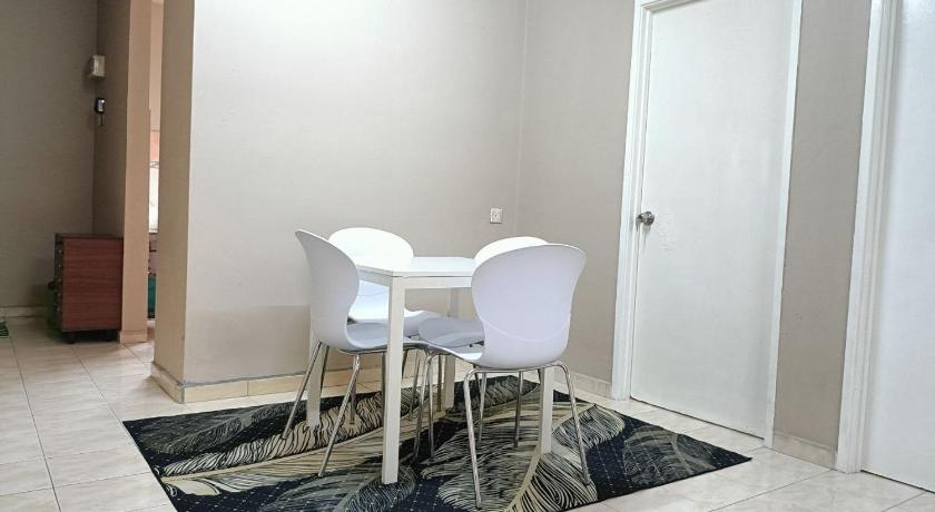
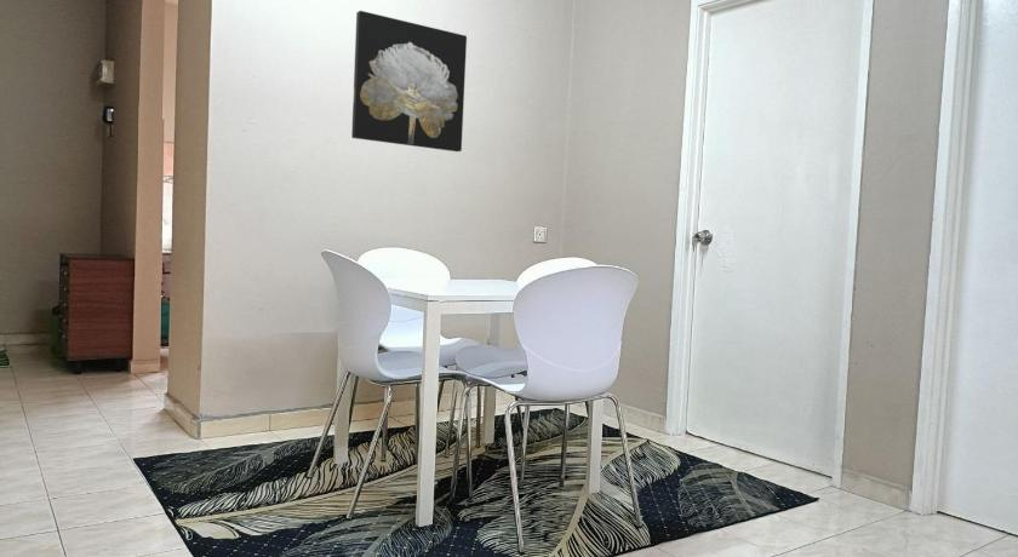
+ wall art (411, 85)
